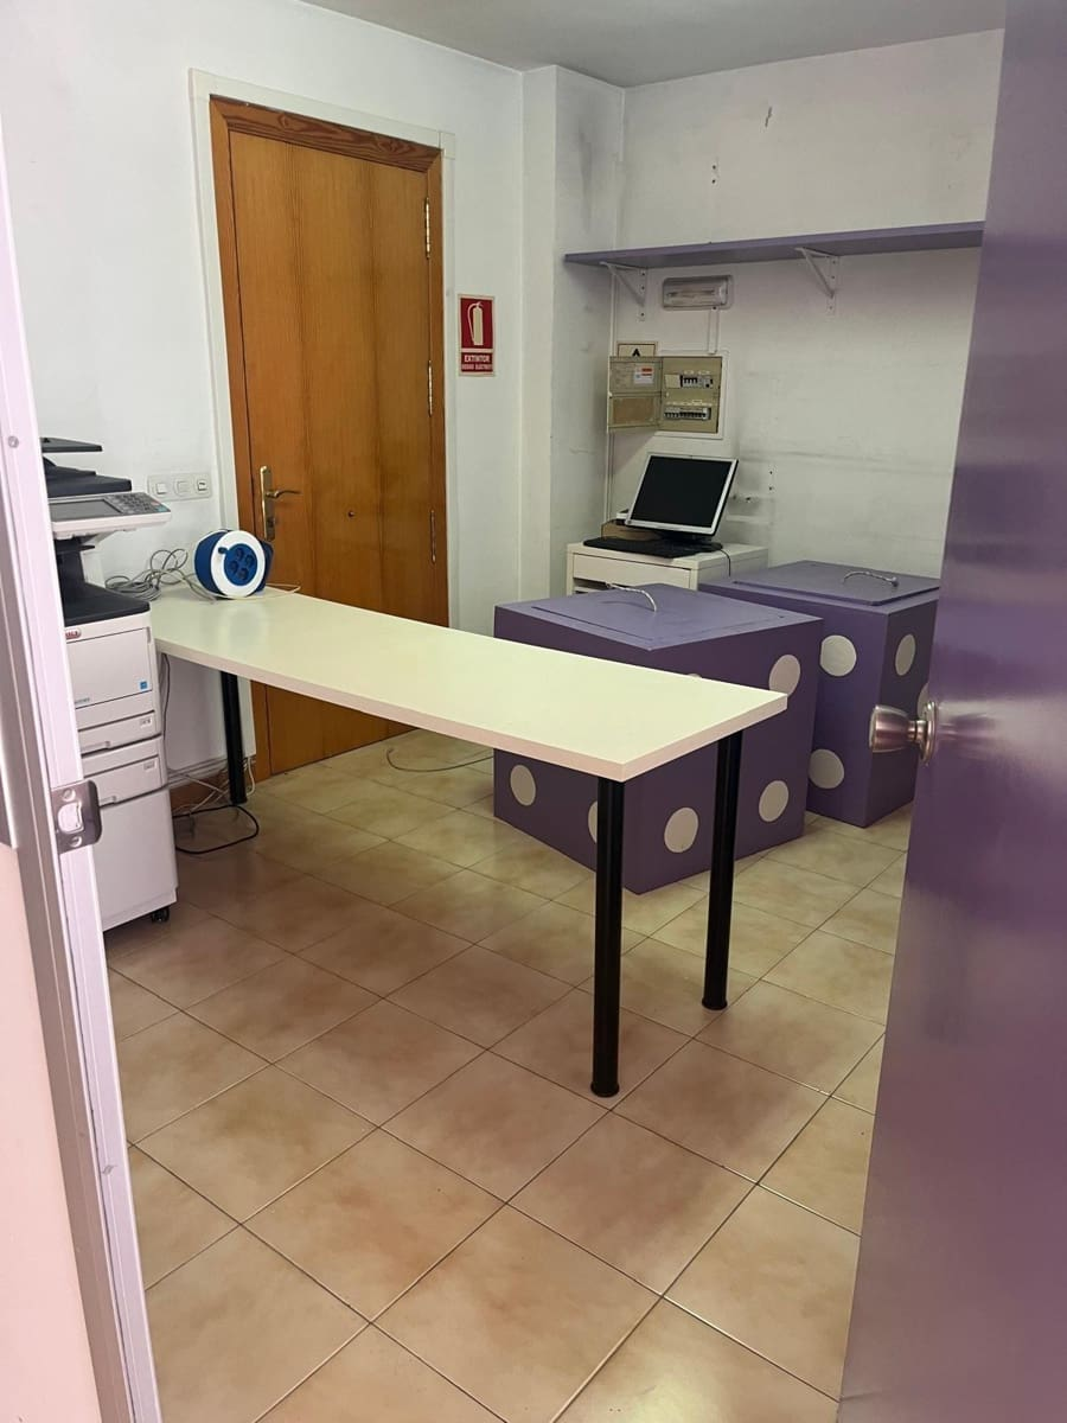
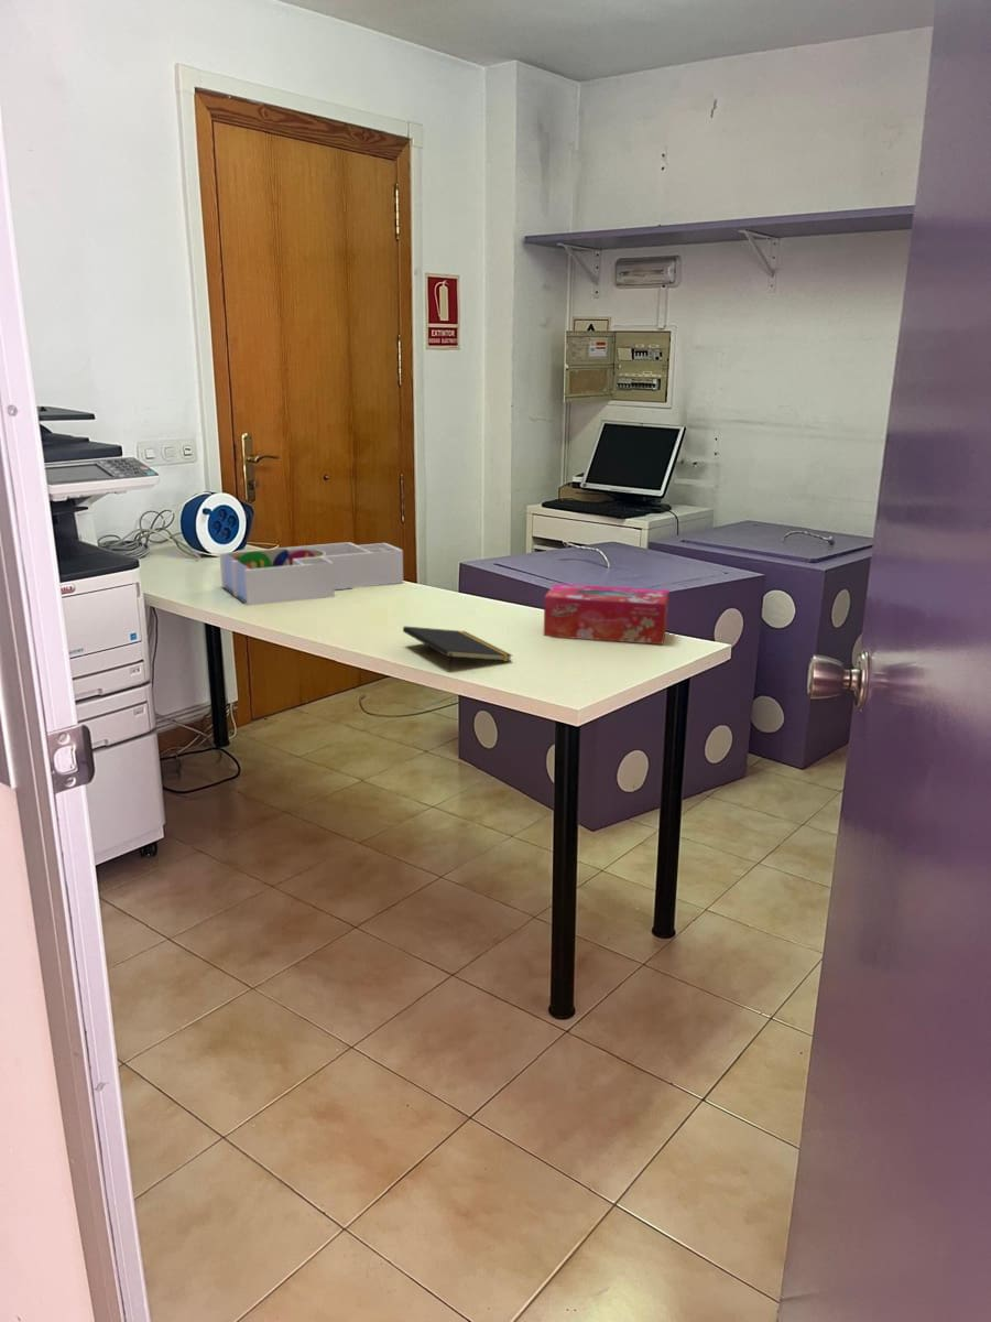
+ notepad (456, 642)
+ tissue box (607, 613)
+ desk organizer (317, 571)
